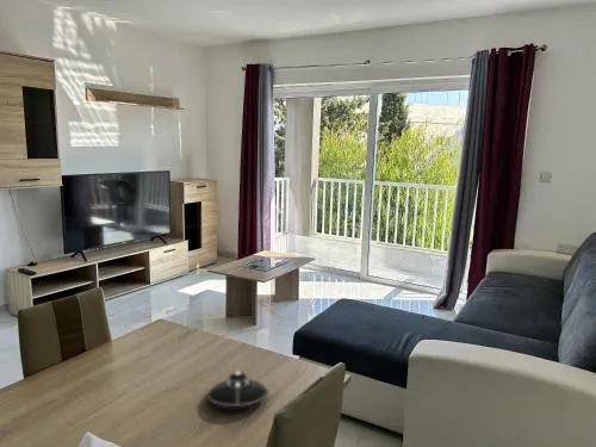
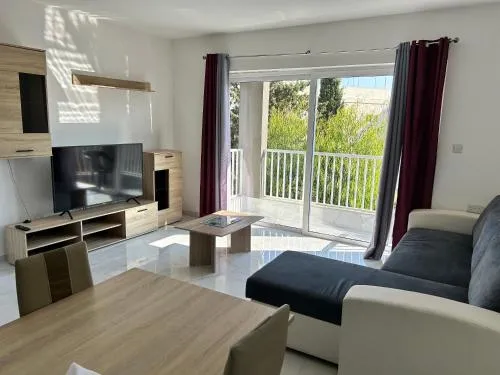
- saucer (237, 385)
